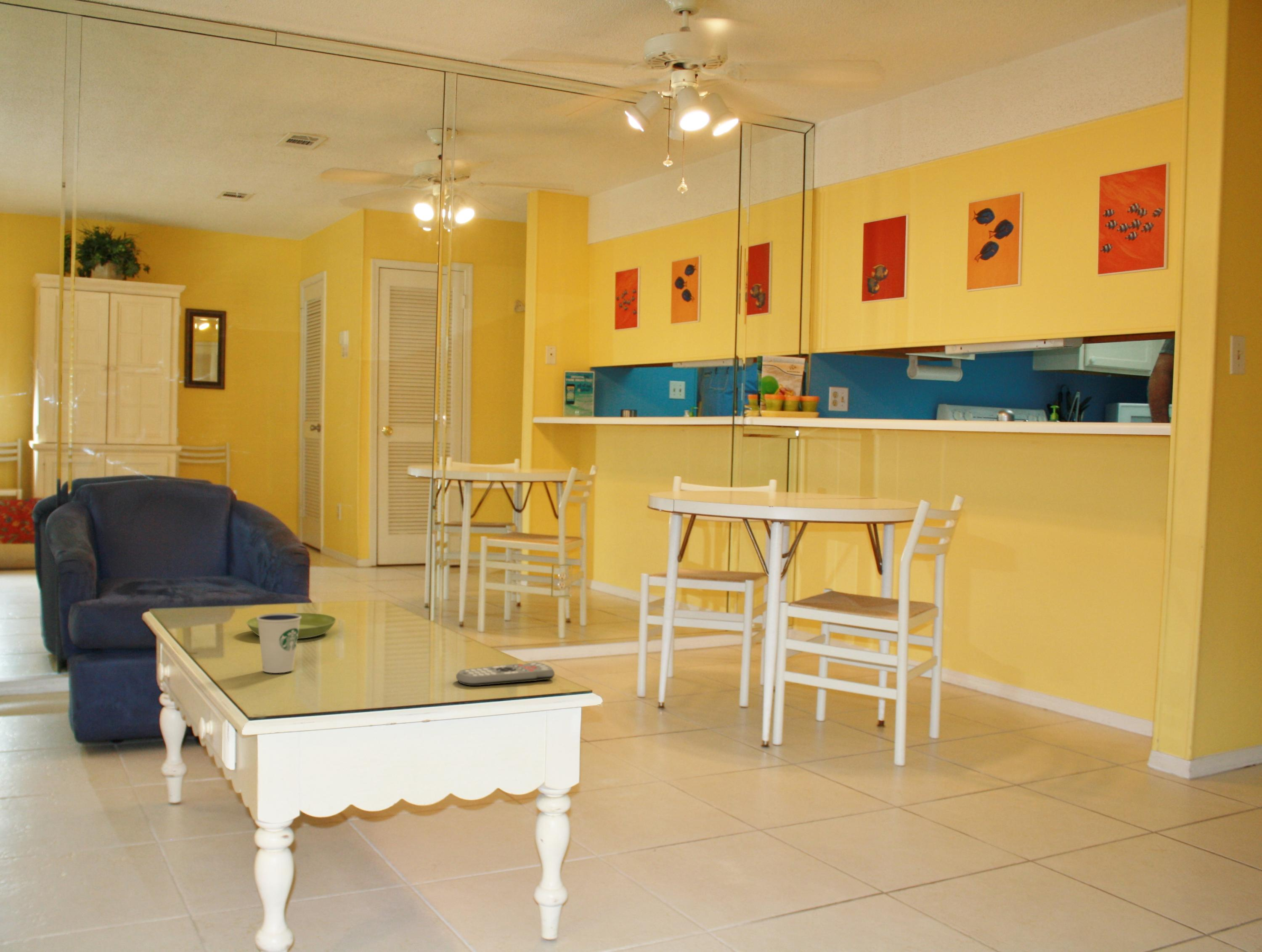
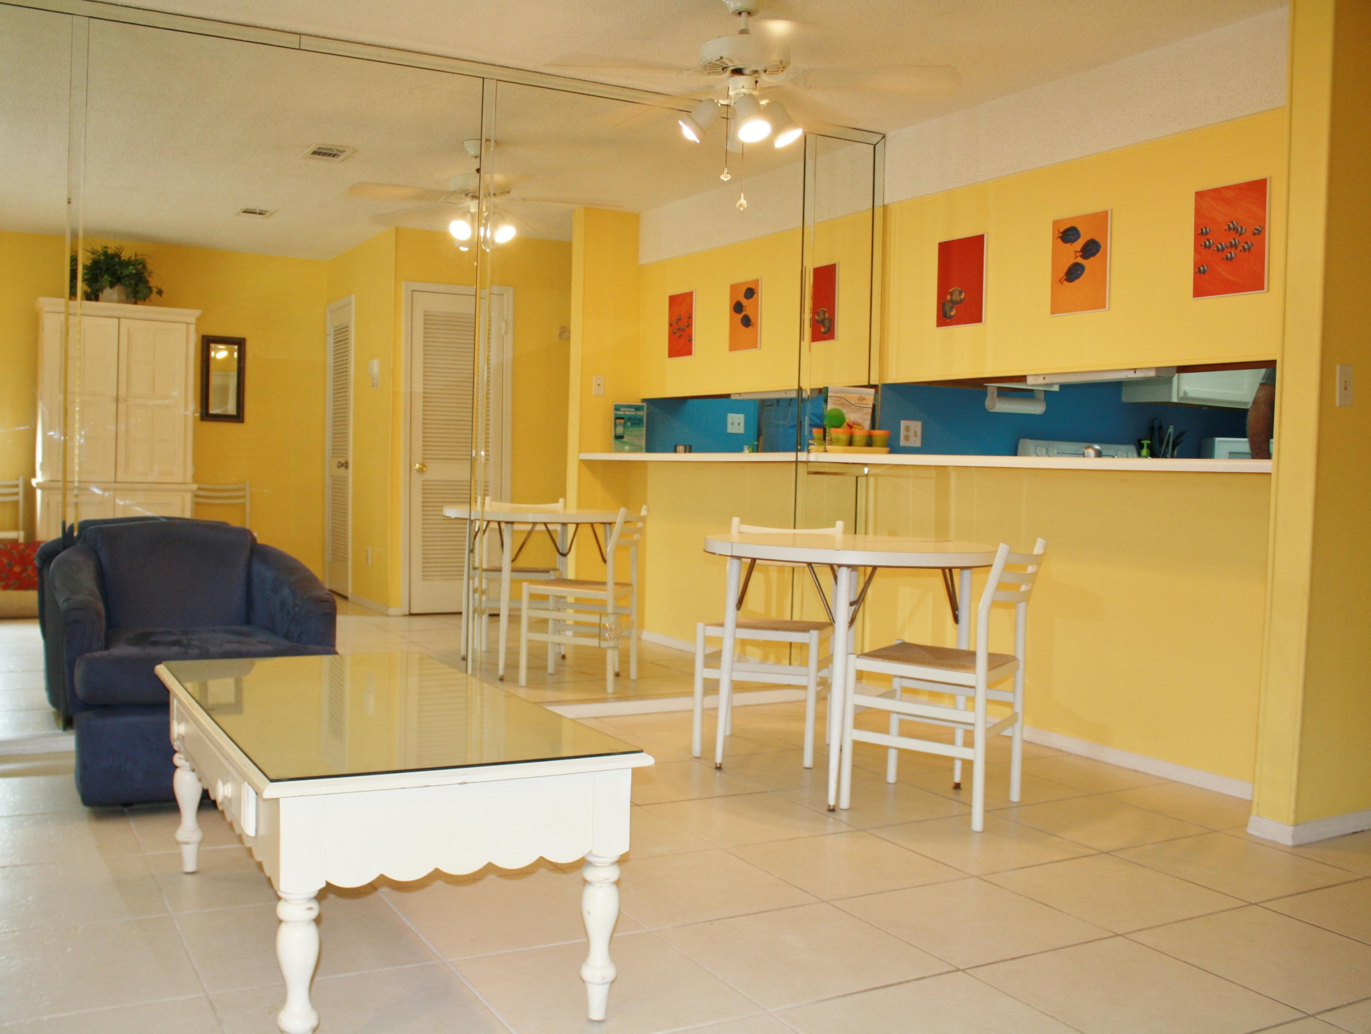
- remote control (504, 674)
- saucer (299, 628)
- dixie cup (278, 643)
